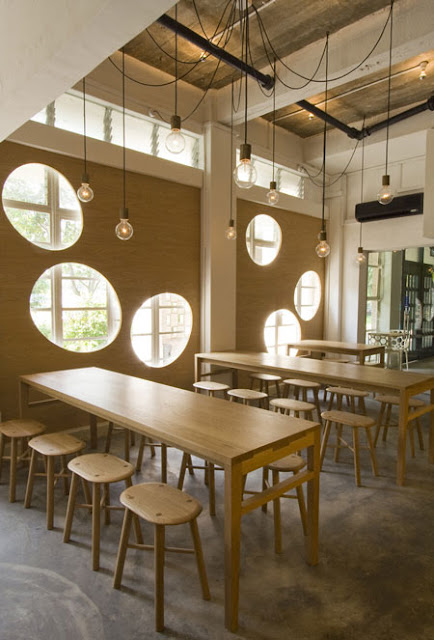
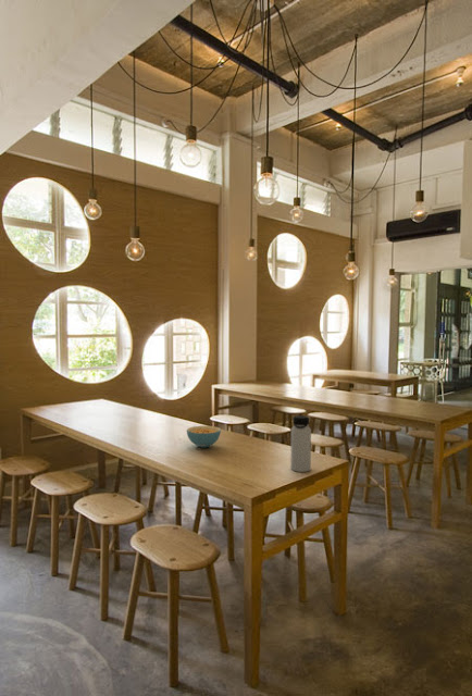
+ water bottle (300, 443)
+ cereal bowl (203, 437)
